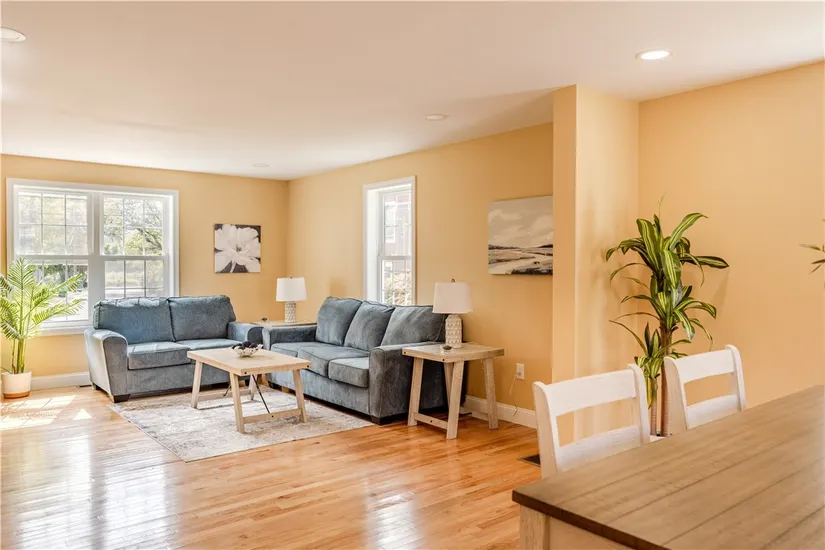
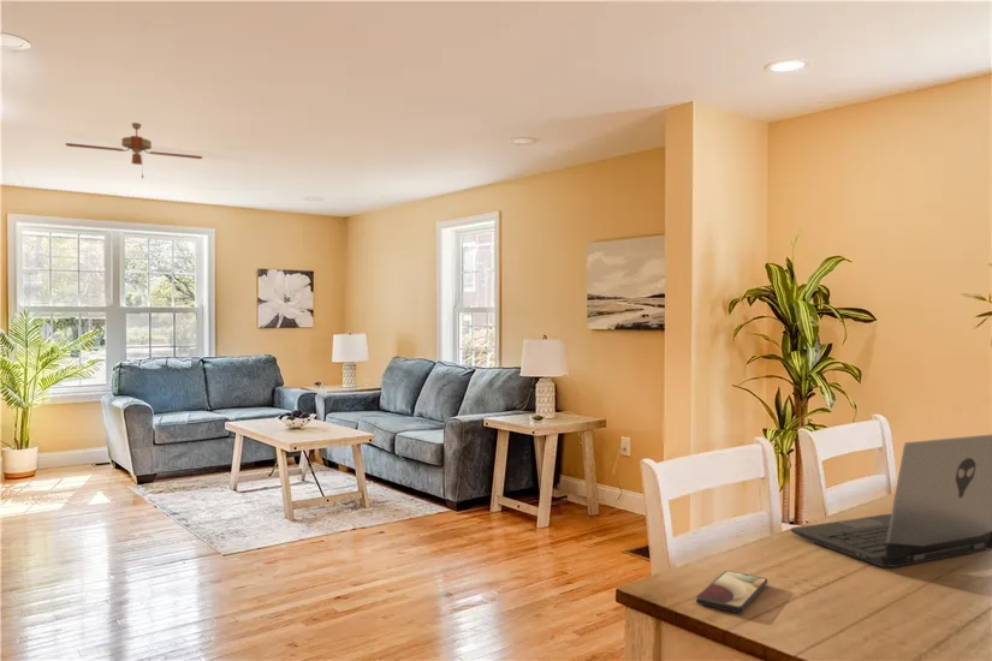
+ laptop (905, 486)
+ ceiling fan (136, 150)
+ smartphone (732, 590)
